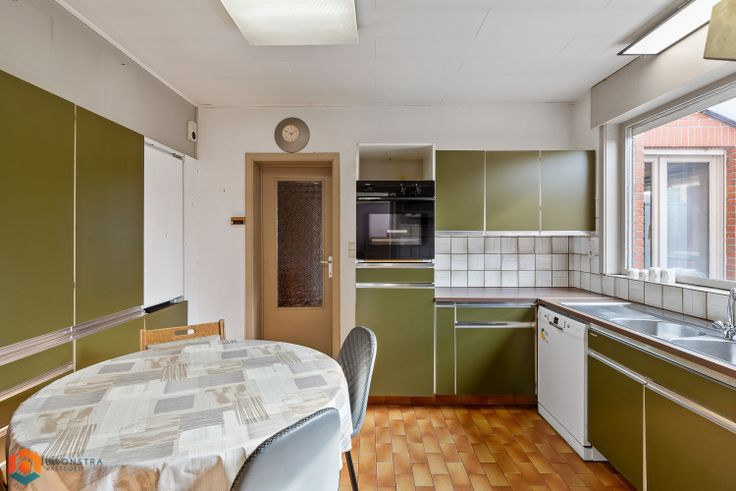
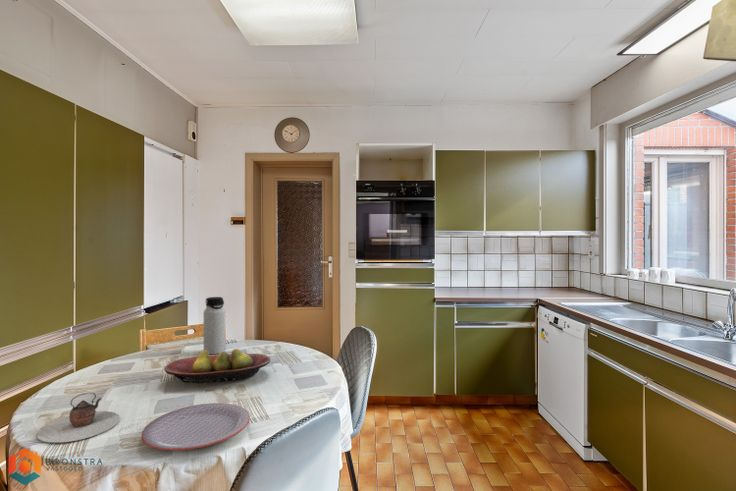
+ water bottle (214, 324)
+ plate (198, 427)
+ fruit bowl (219, 363)
+ teapot (80, 410)
